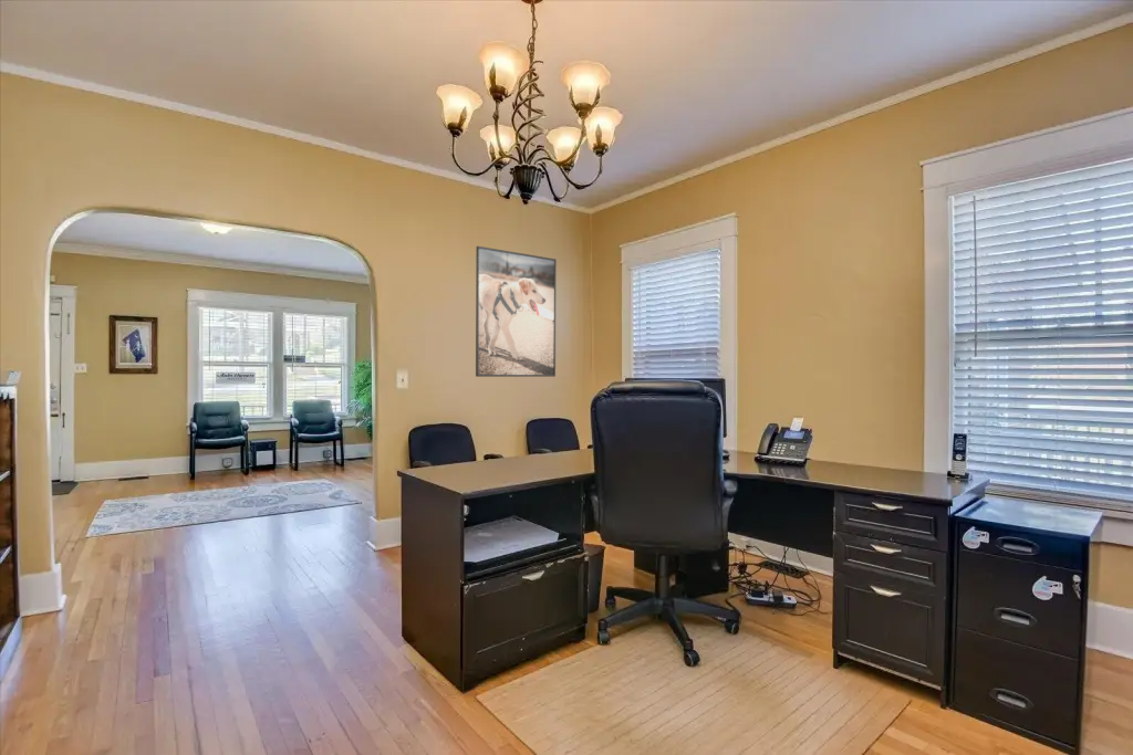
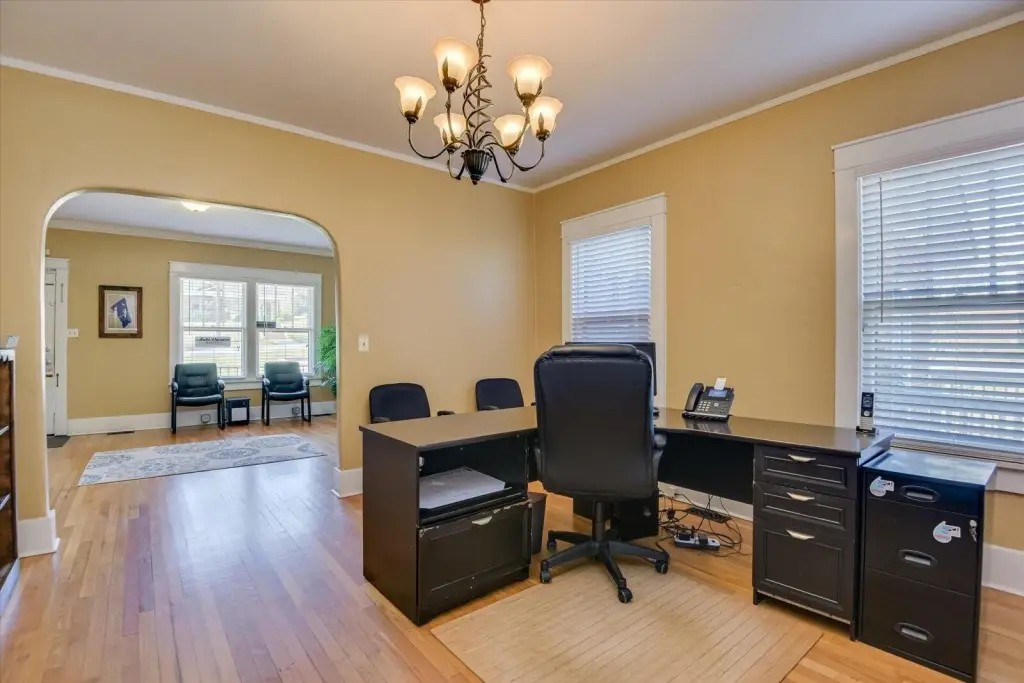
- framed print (518, 314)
